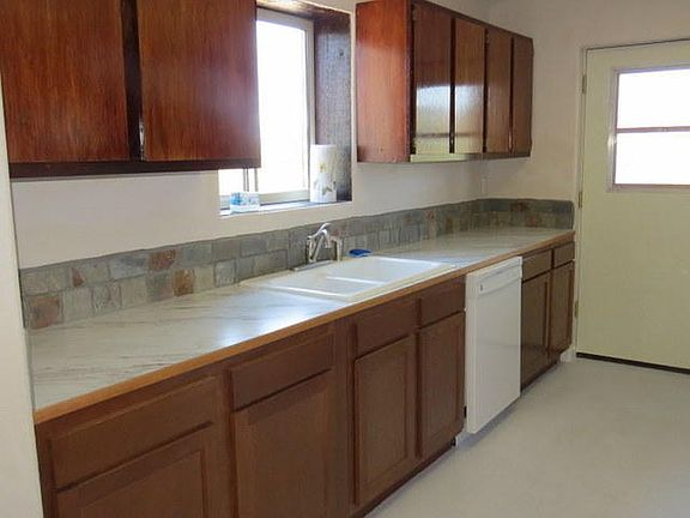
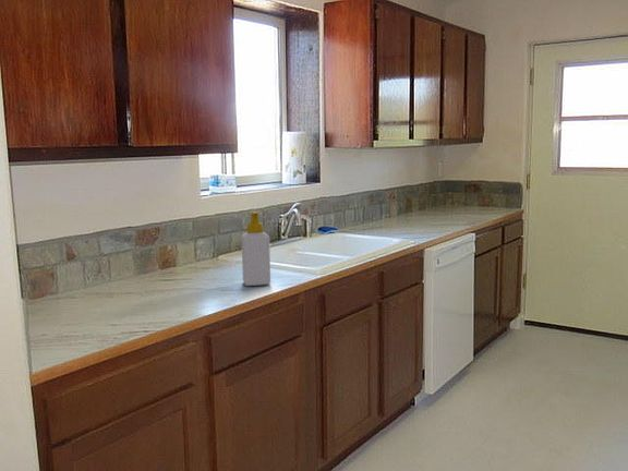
+ soap bottle (255, 247)
